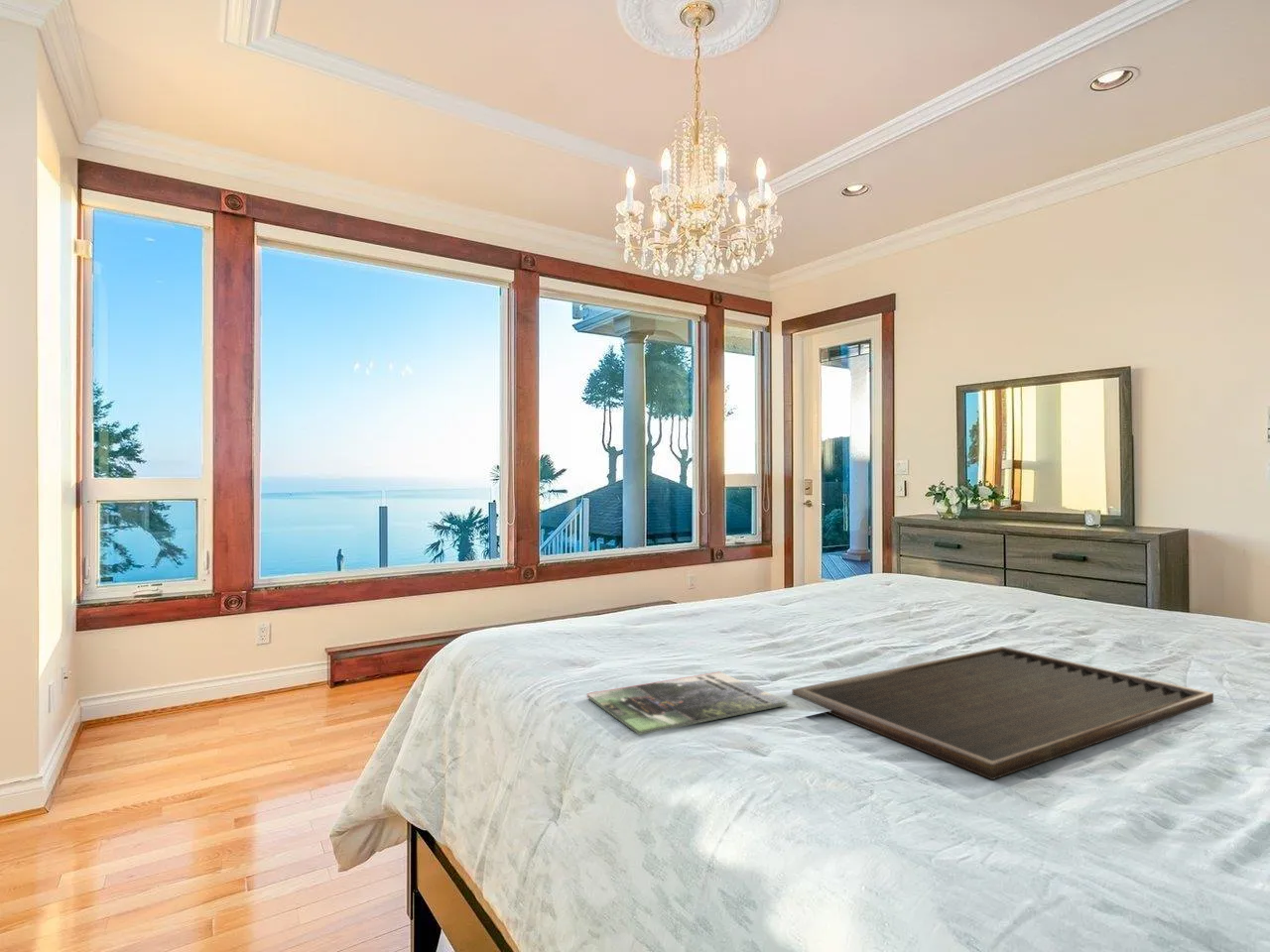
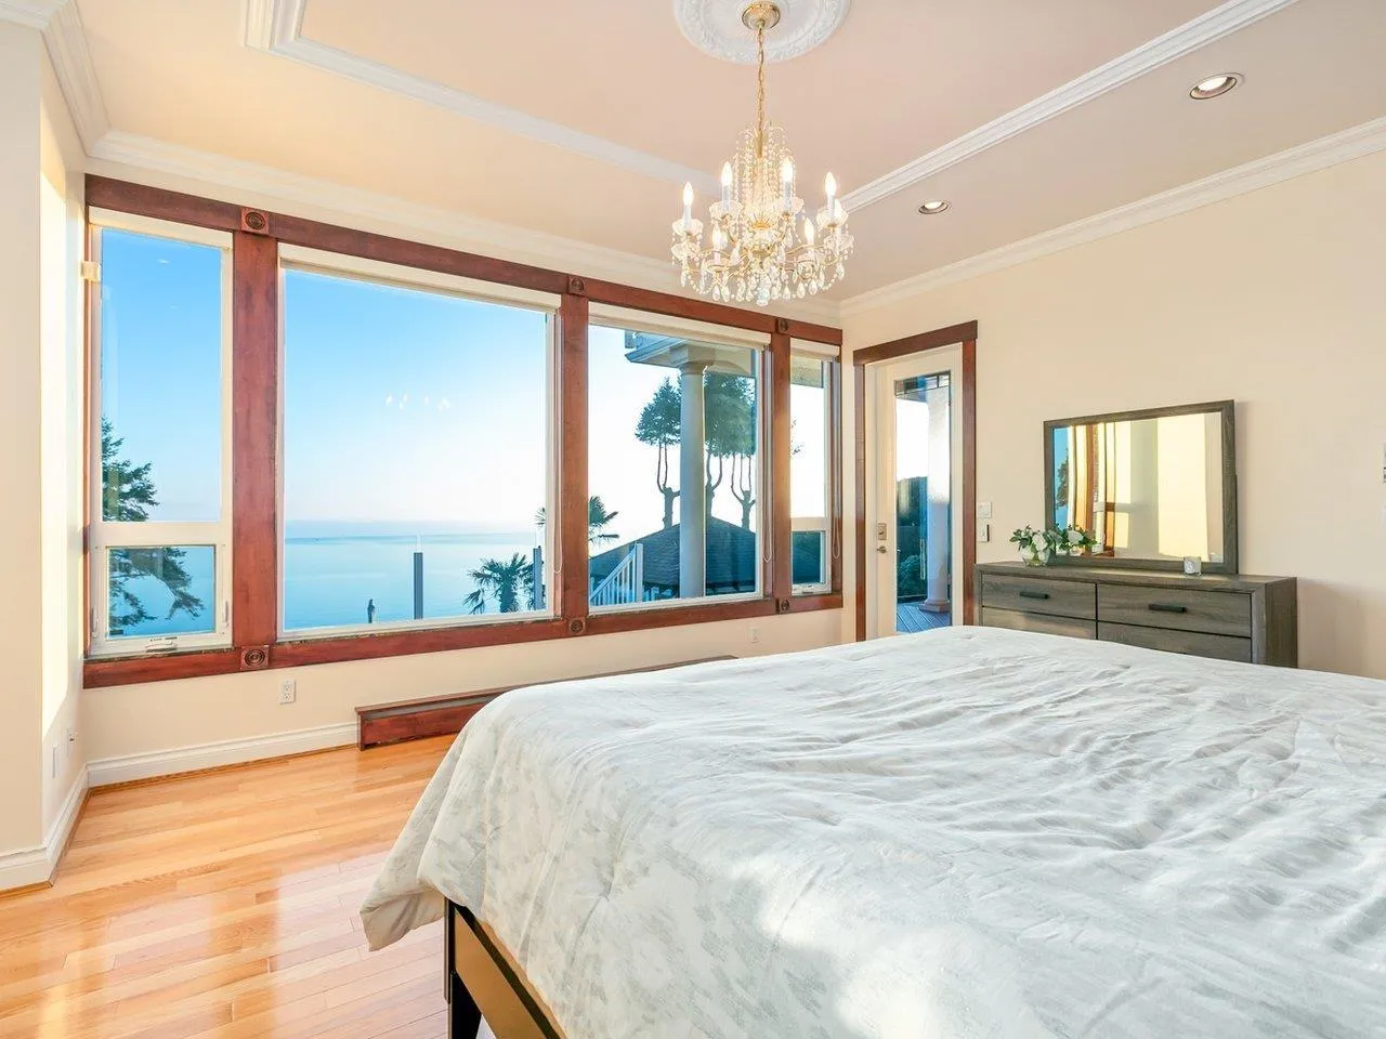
- magazine (685, 699)
- tray (998, 695)
